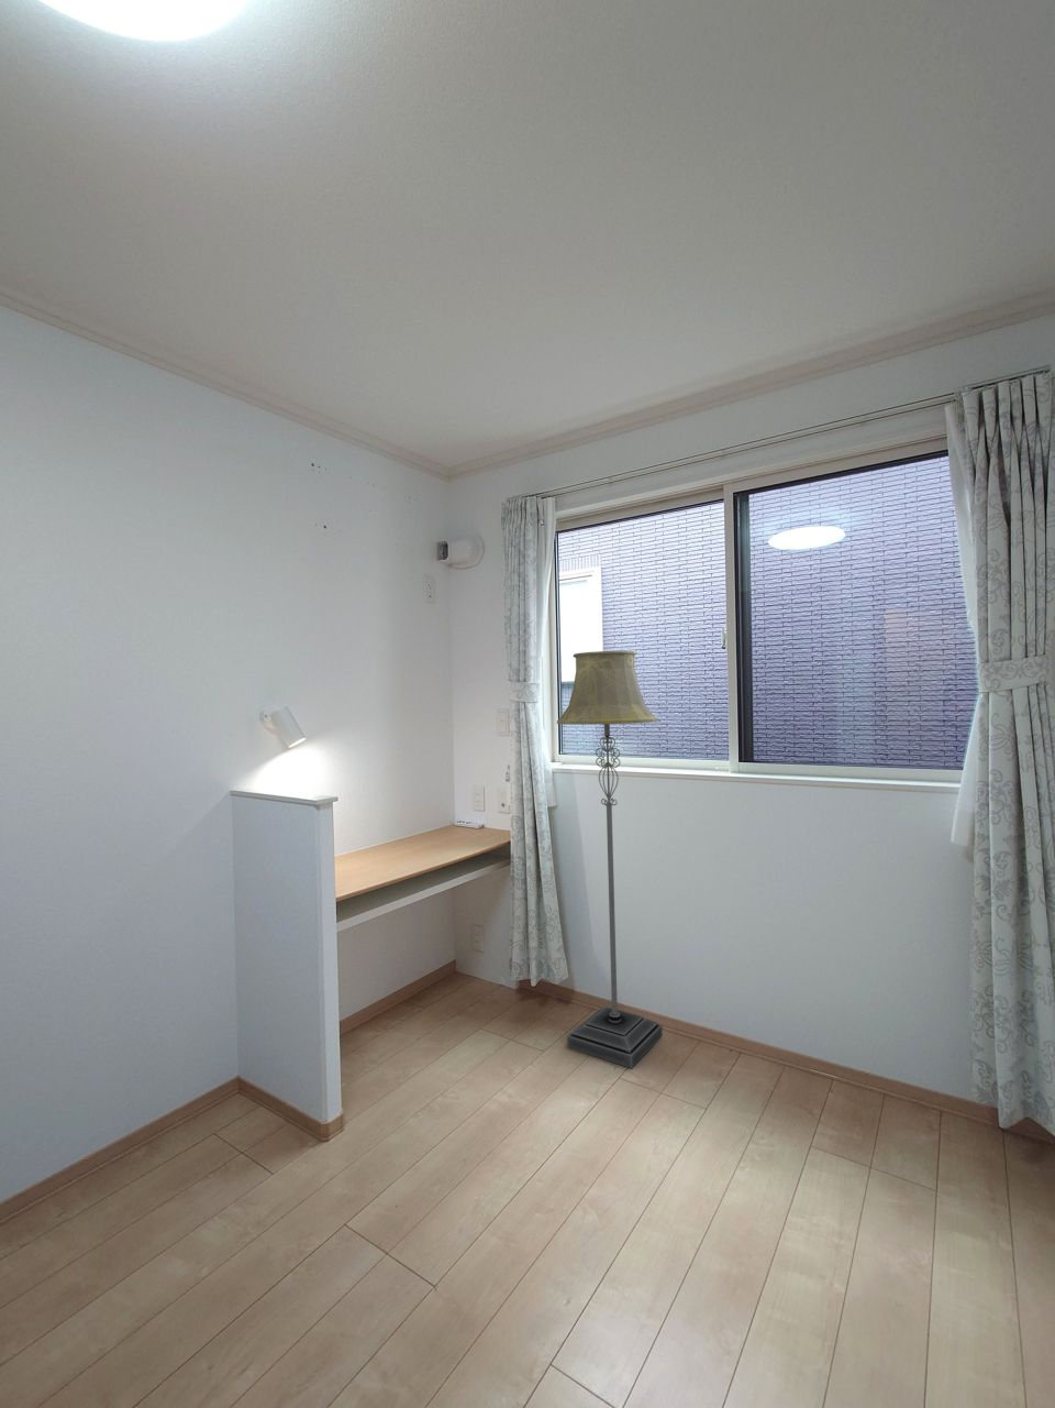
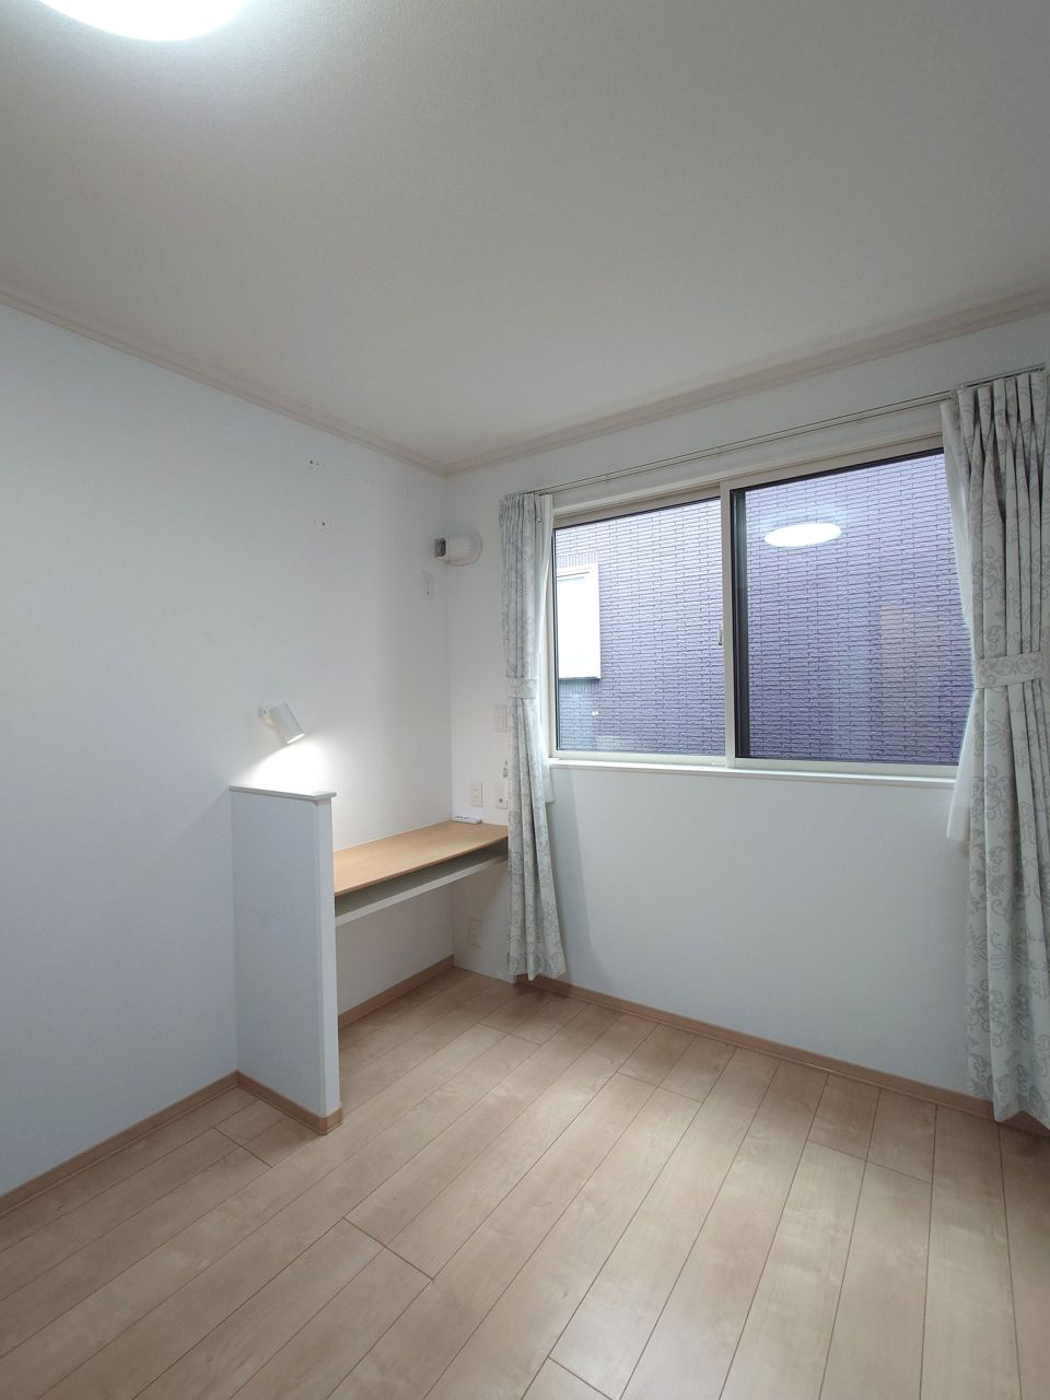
- floor lamp (610, 847)
